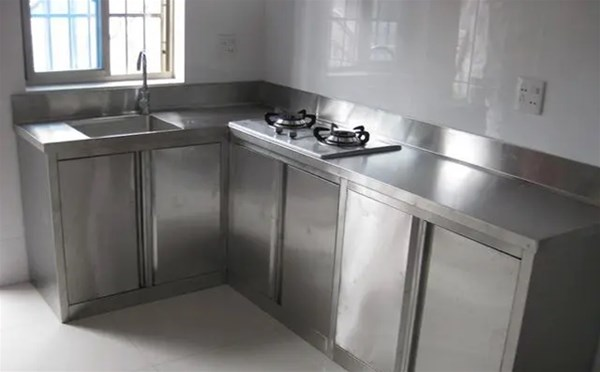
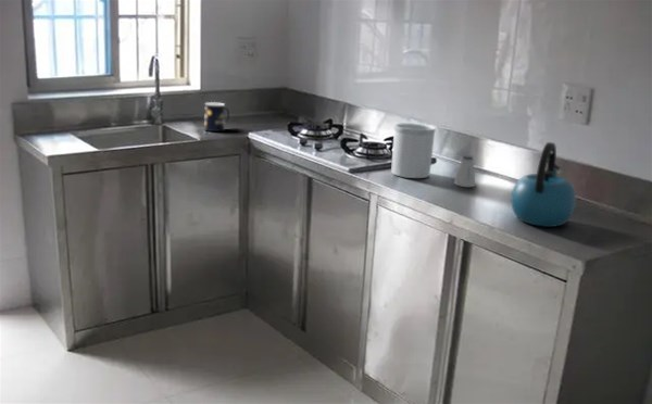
+ utensil holder (412, 150)
+ saltshaker (466, 169)
+ kettle (546, 180)
+ mug (216, 116)
